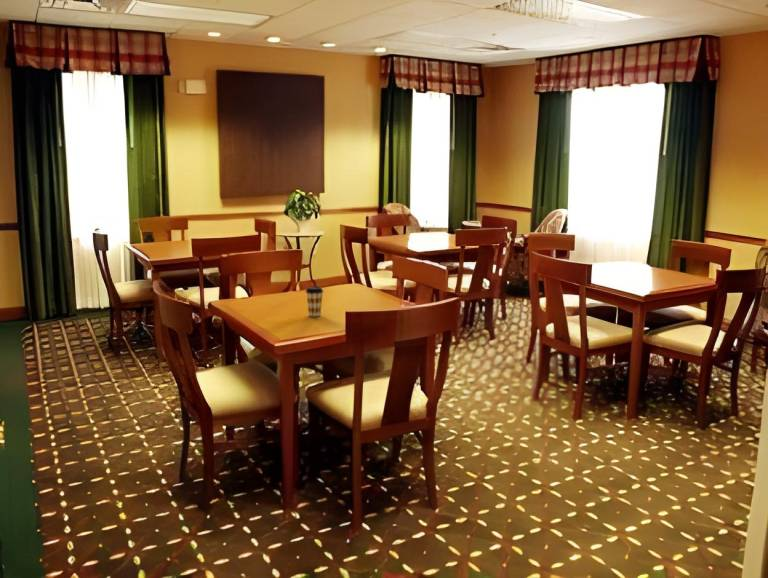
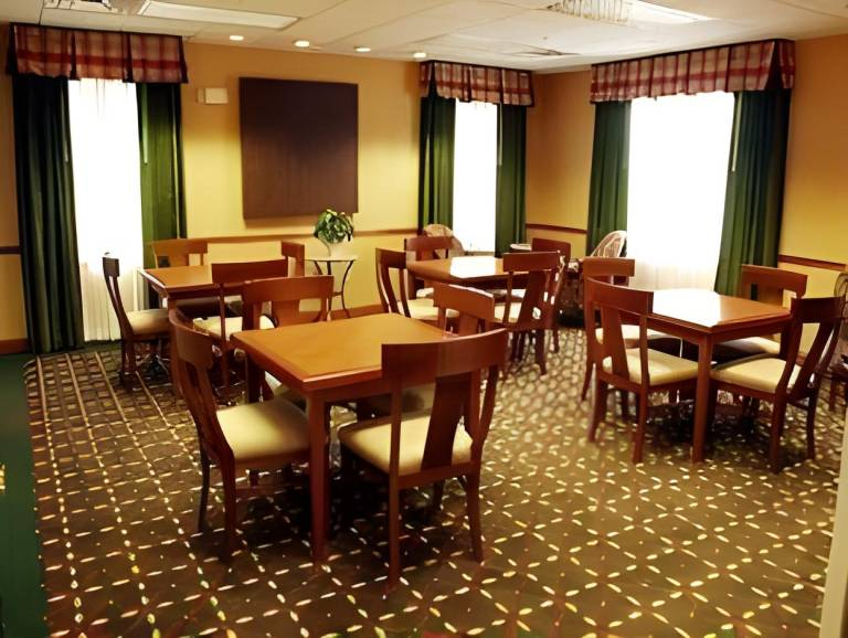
- coffee cup (314, 301)
